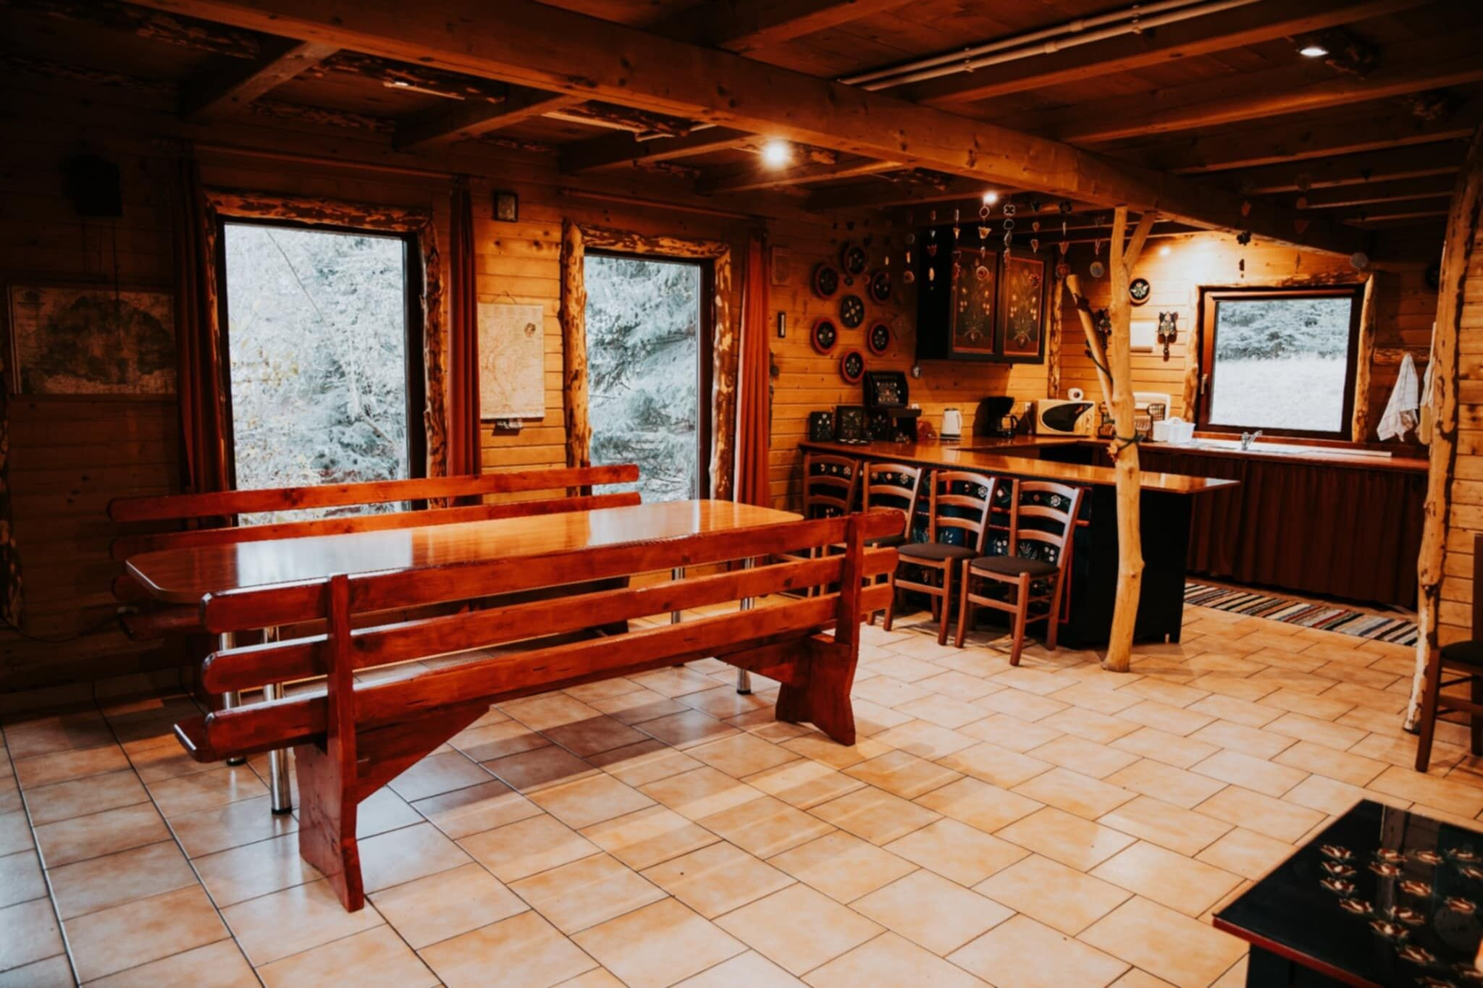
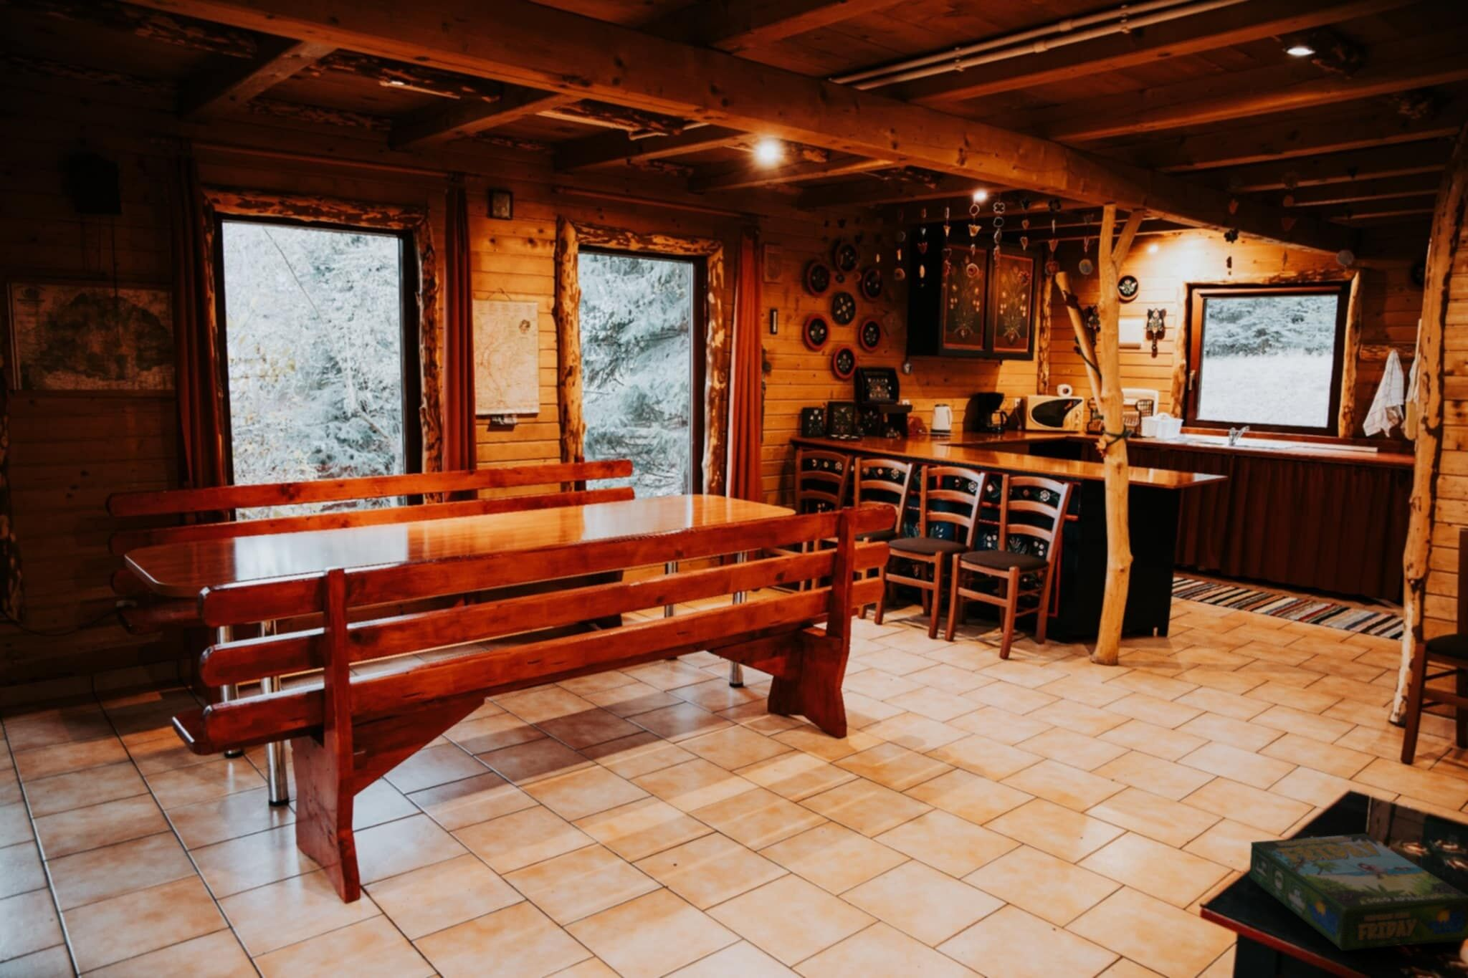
+ board game (1354, 887)
